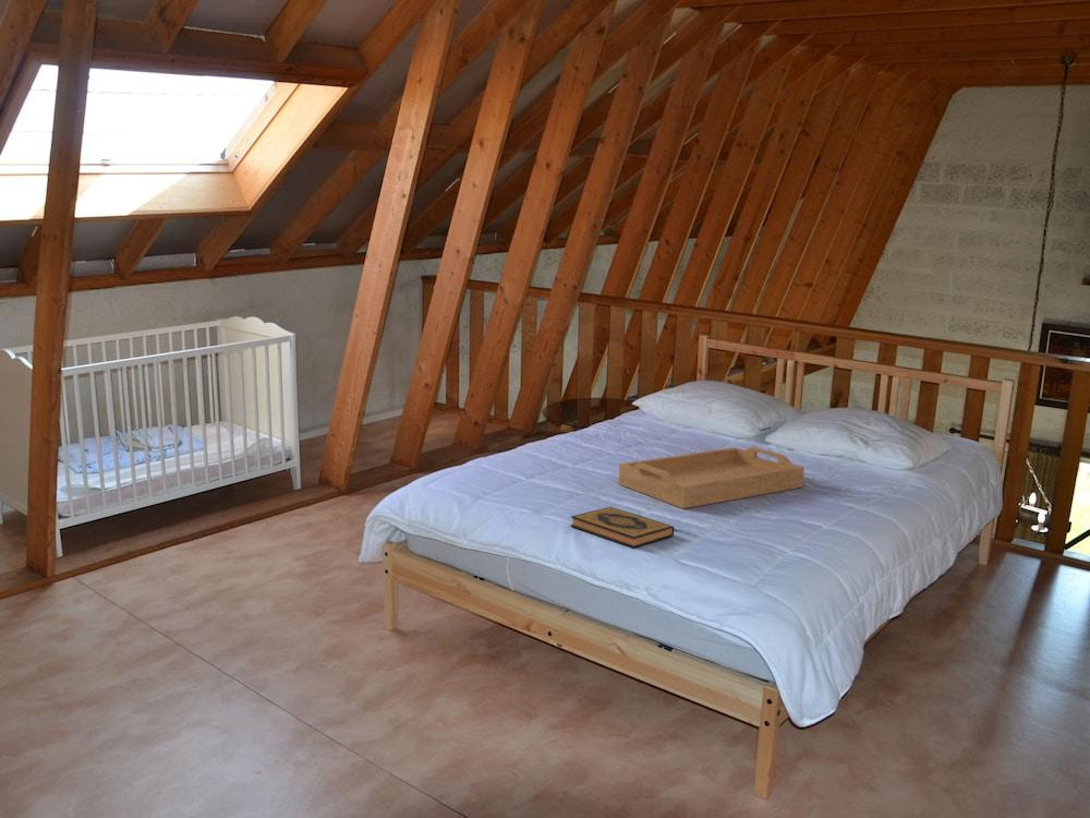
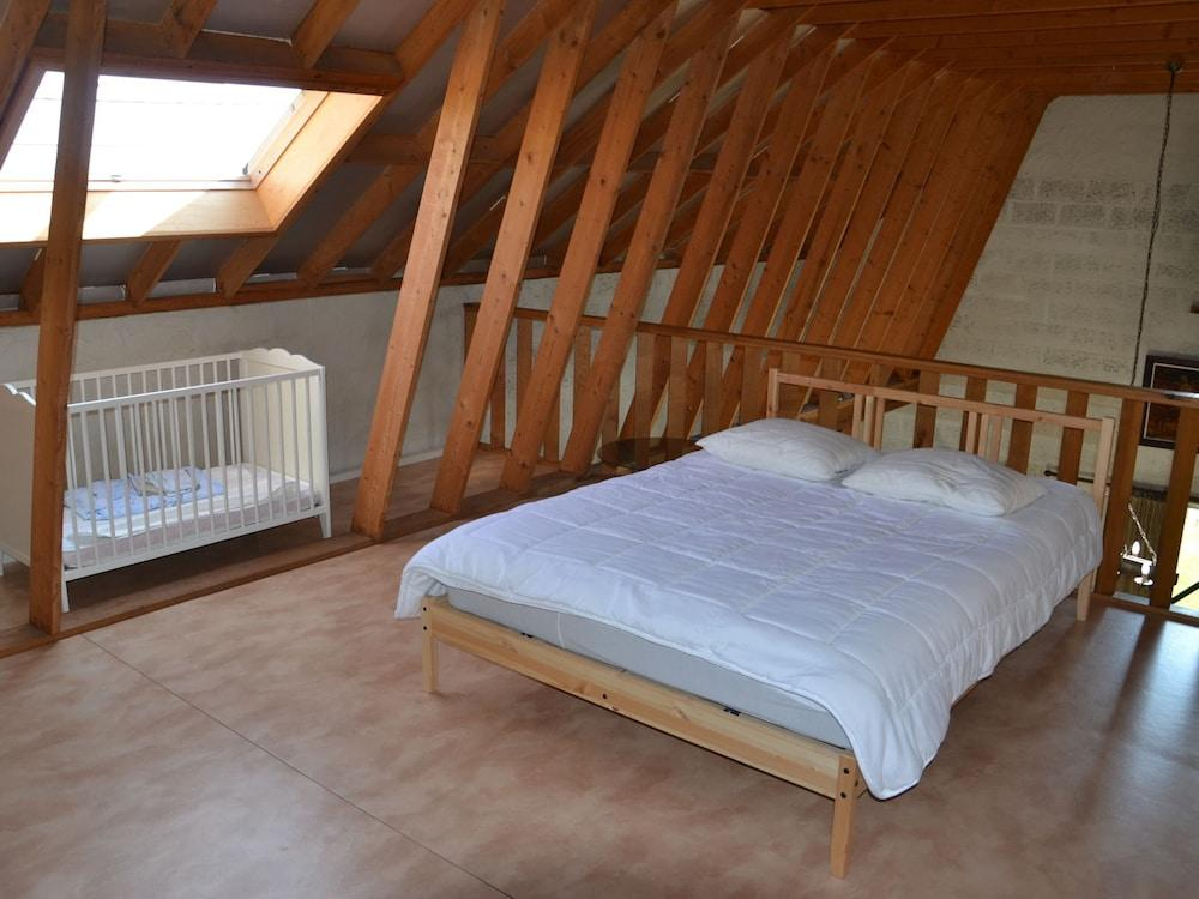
- serving tray (712, 472)
- hardback book (621, 526)
